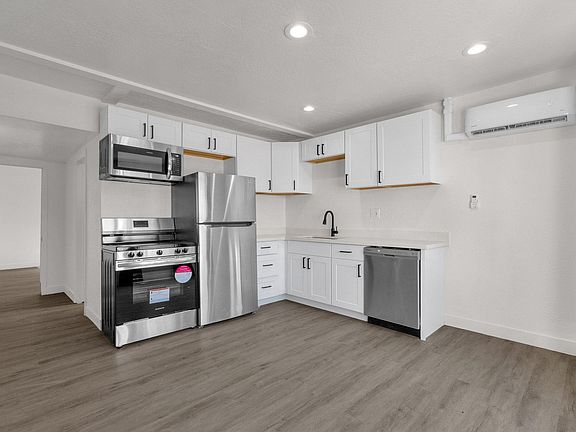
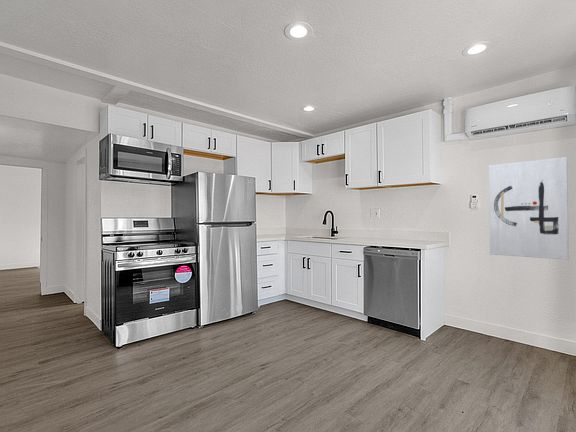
+ wall art (525, 209)
